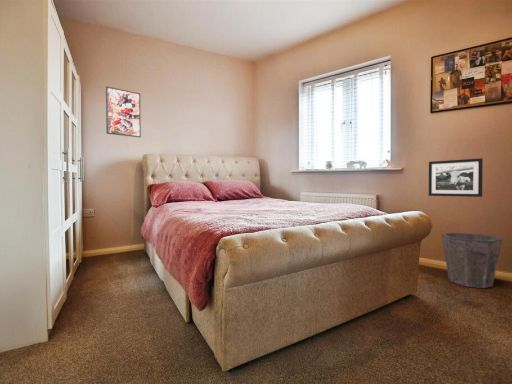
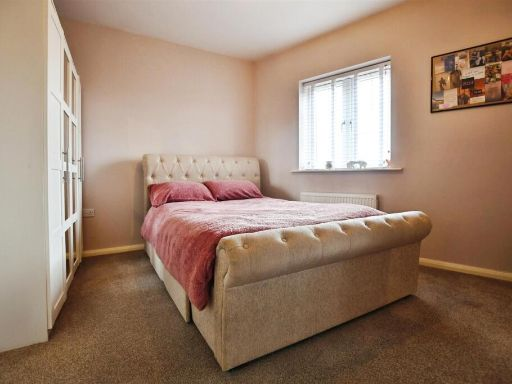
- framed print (124, 112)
- picture frame (454, 178)
- waste bin (469, 259)
